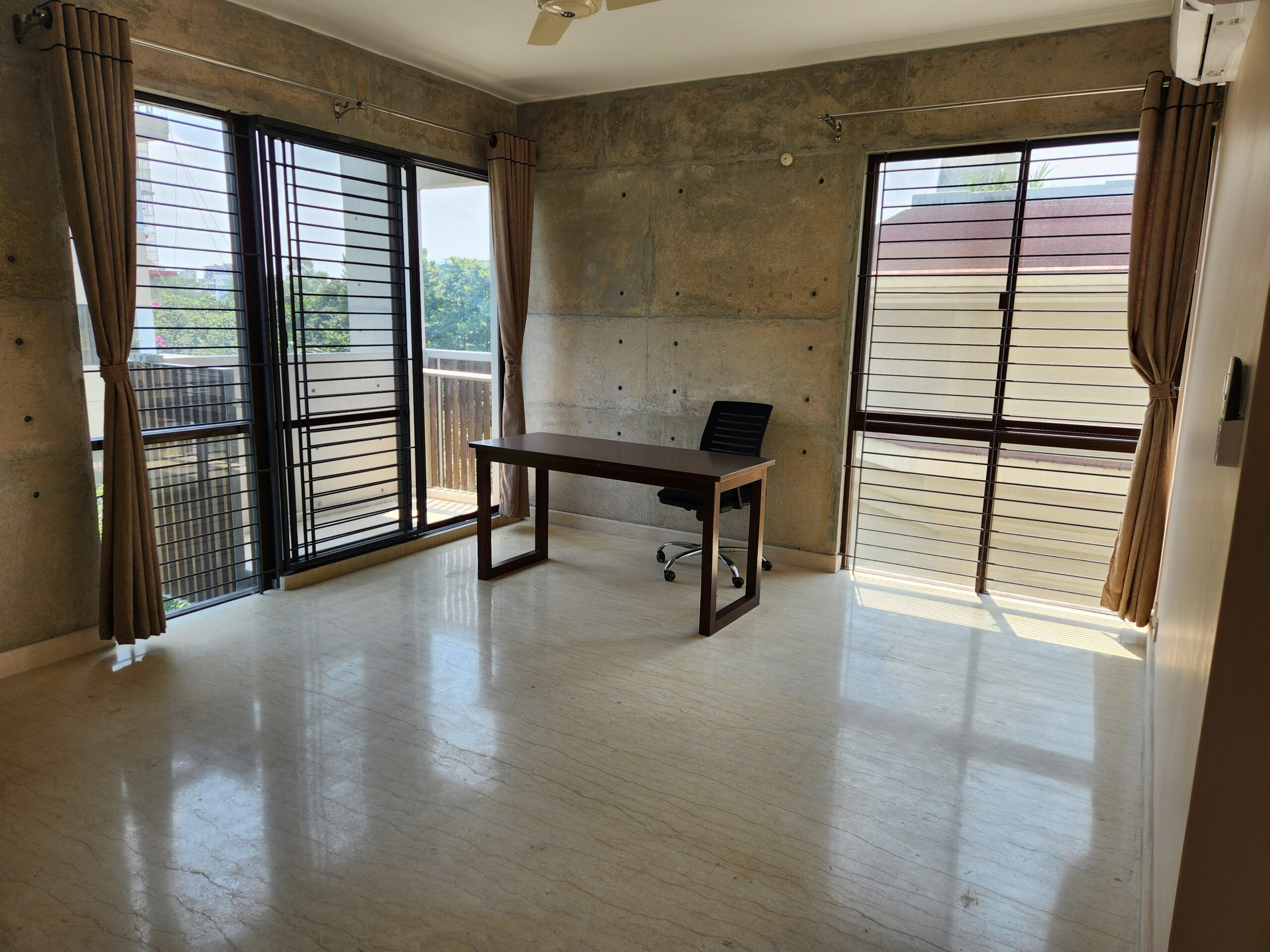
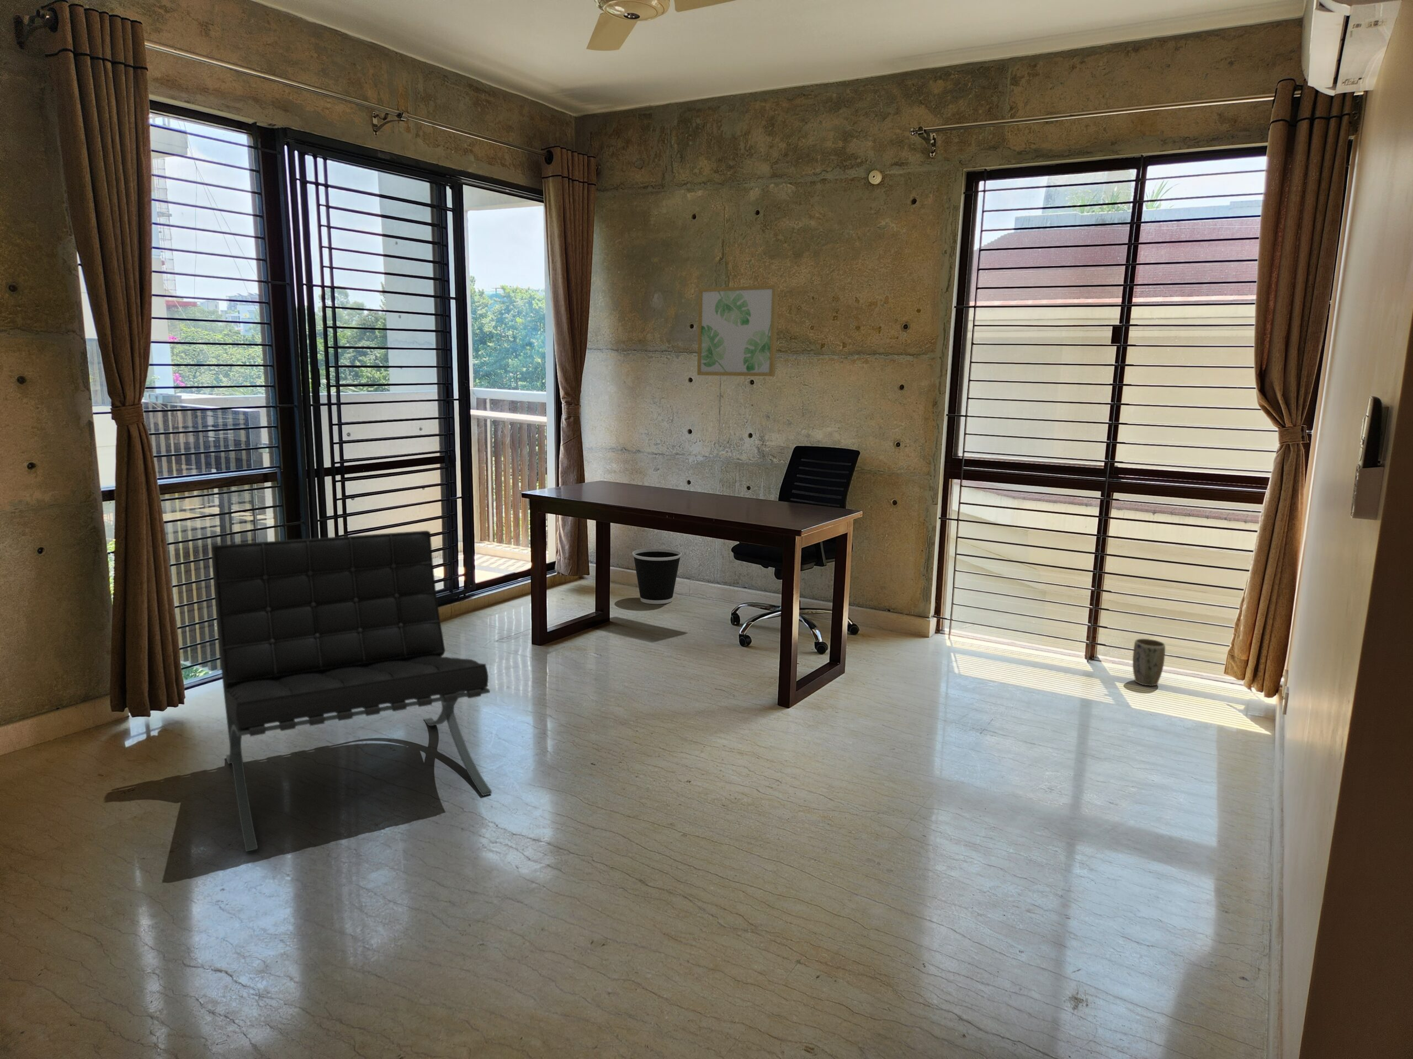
+ wall art (737, 331)
+ lounge chair (349, 665)
+ plant pot (1147, 662)
+ wastebasket (656, 576)
